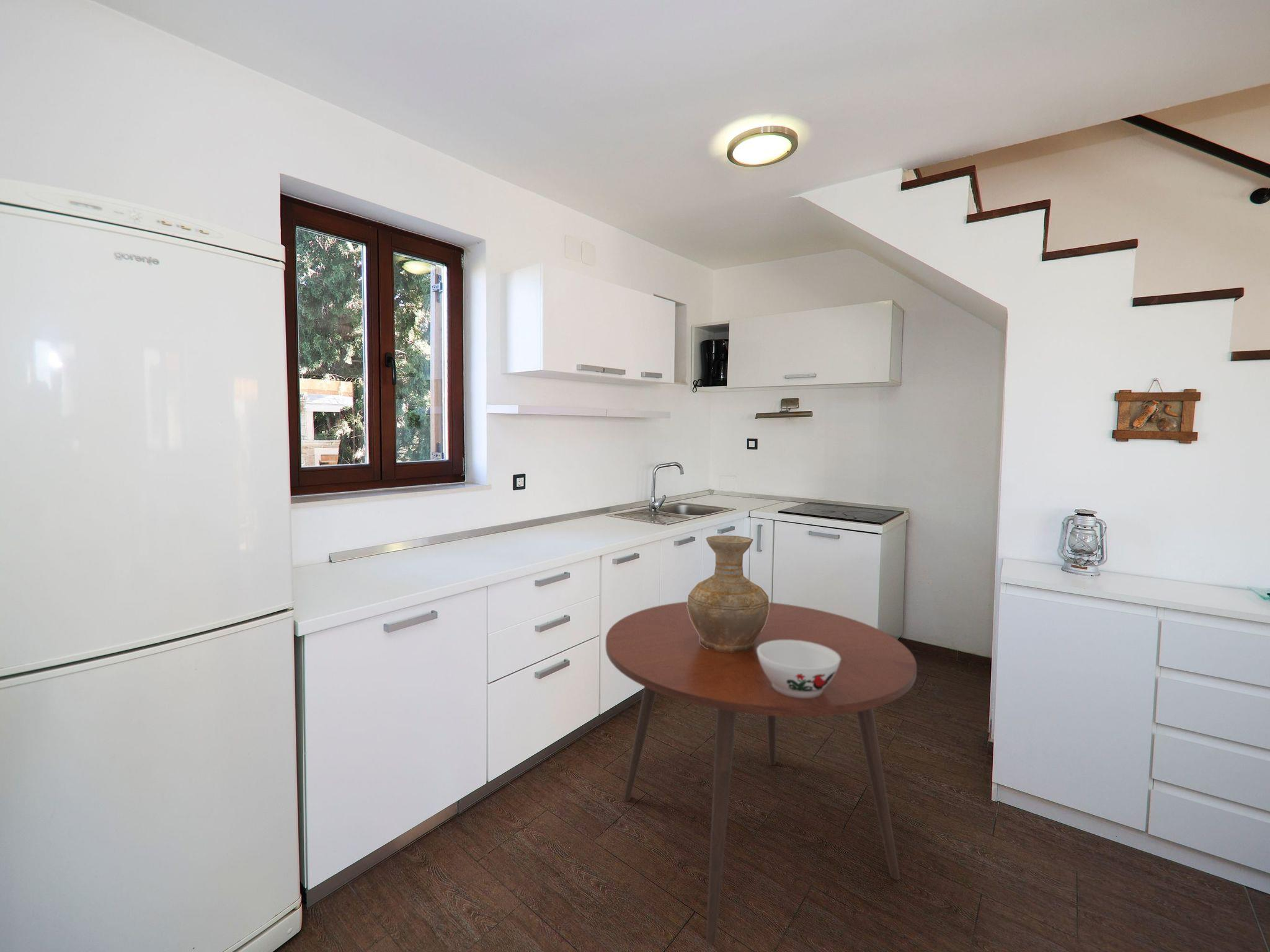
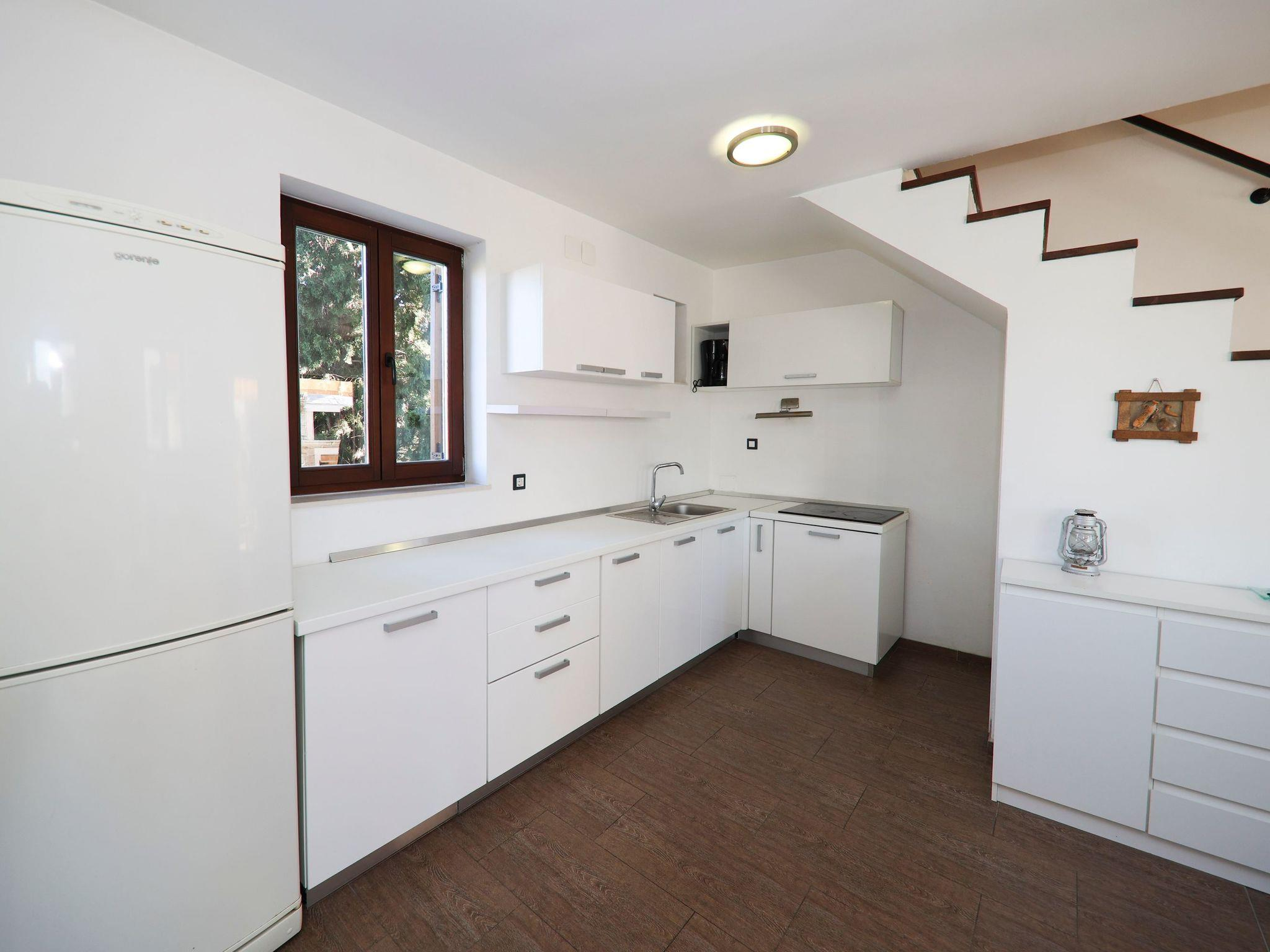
- bowl (797, 669)
- dining table (734, 734)
- vase (728, 591)
